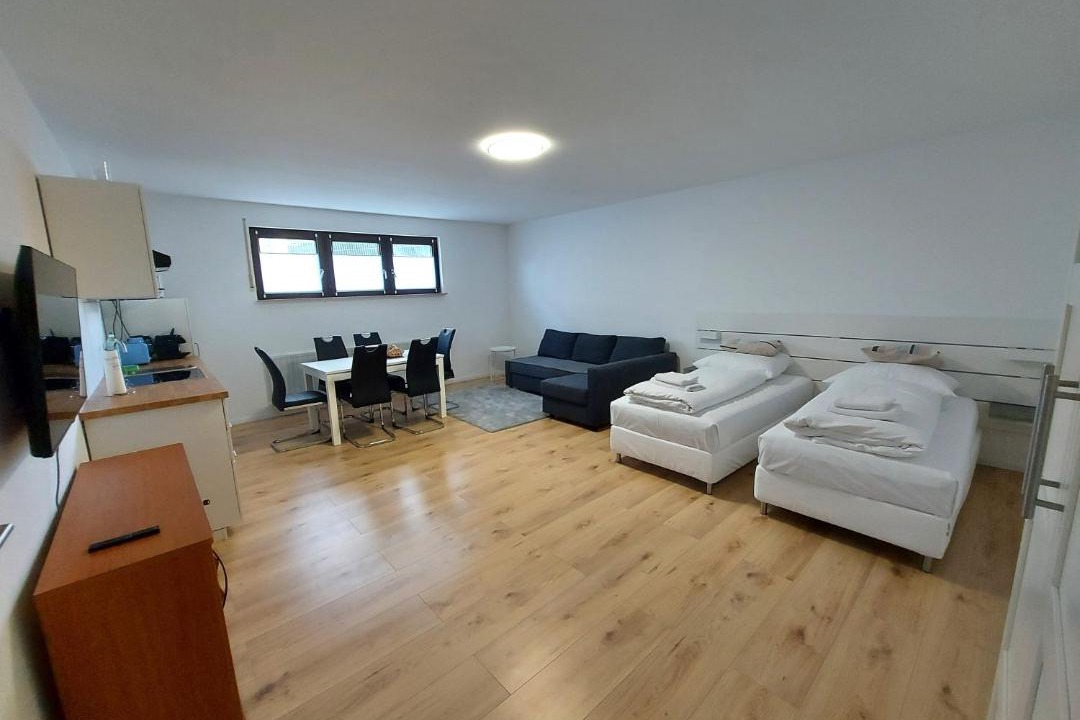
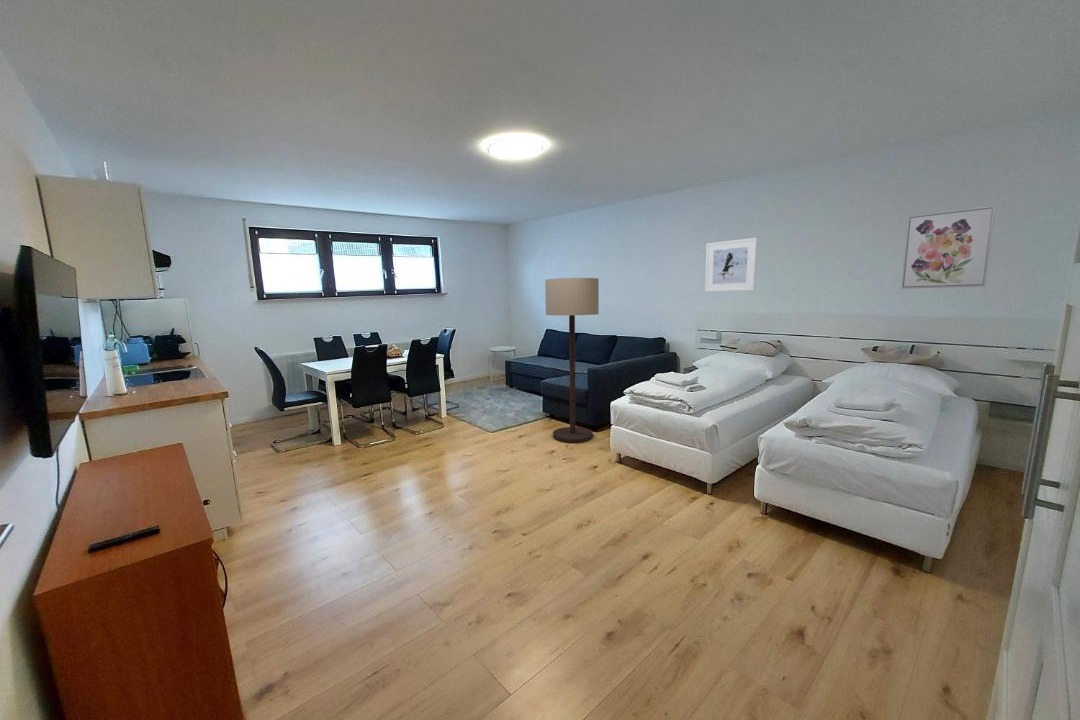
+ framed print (729, 266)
+ floor lamp (572, 359)
+ wall art (945, 249)
